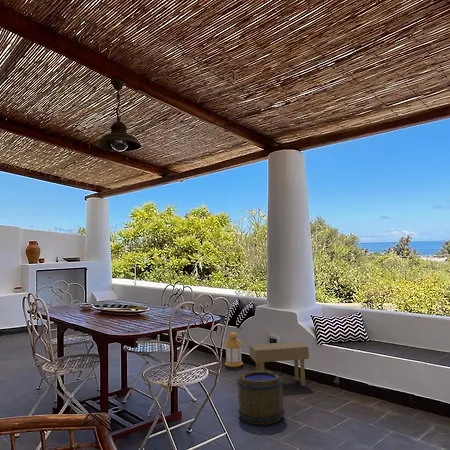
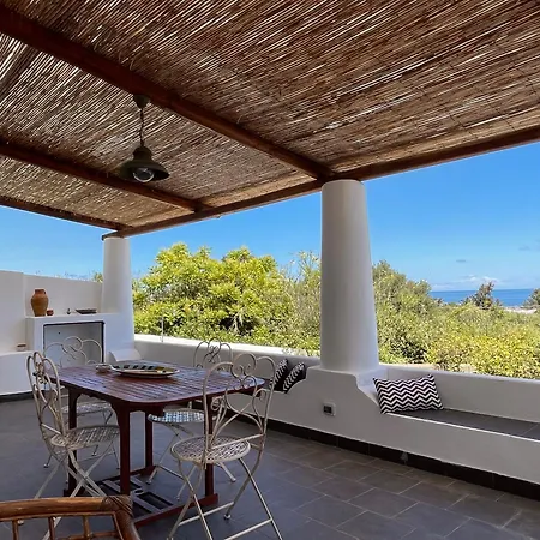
- side table (279, 360)
- wooden barrel (260, 396)
- lantern (233, 348)
